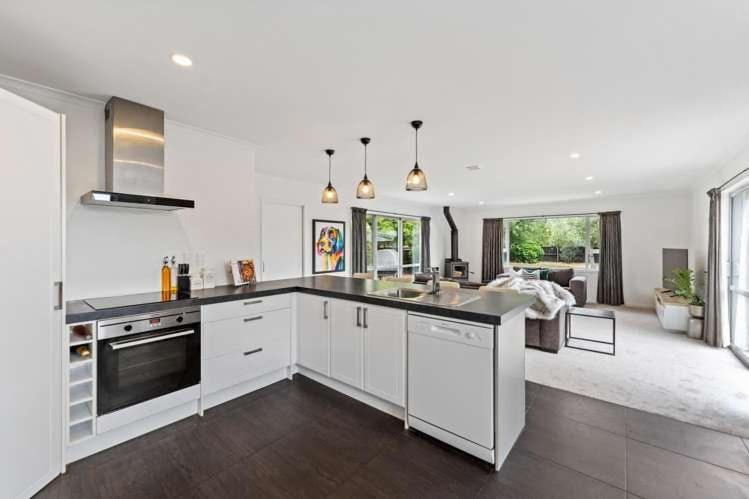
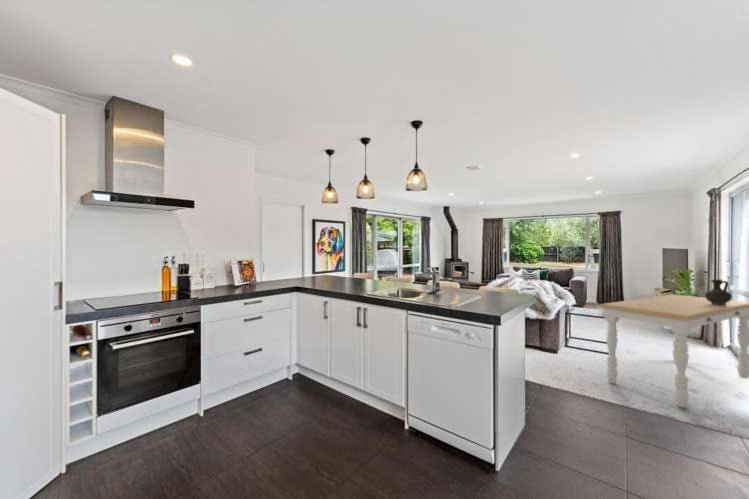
+ ceramic jug (718, 292)
+ dining table (679, 341)
